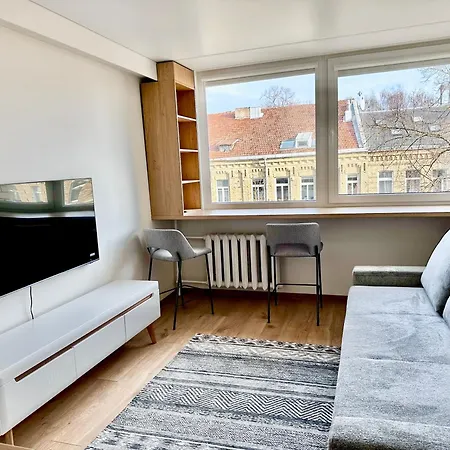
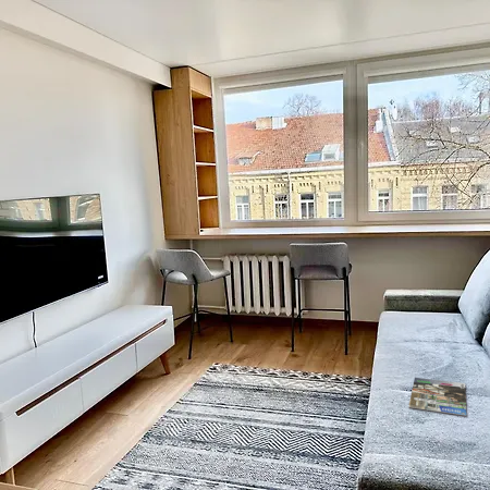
+ magazine (438, 394)
